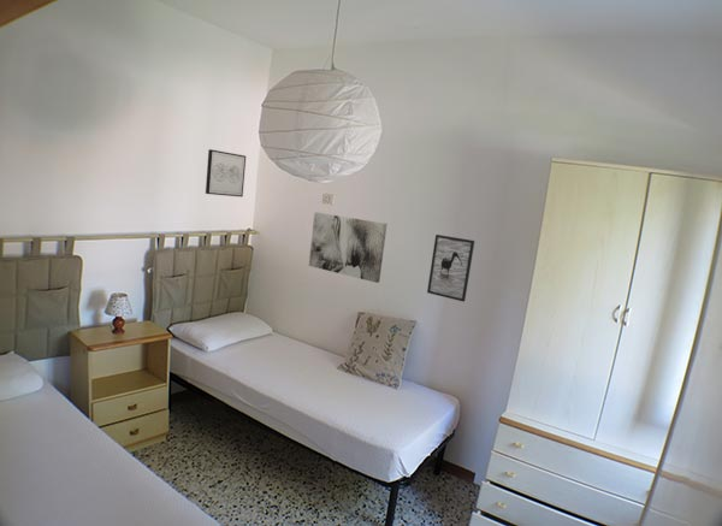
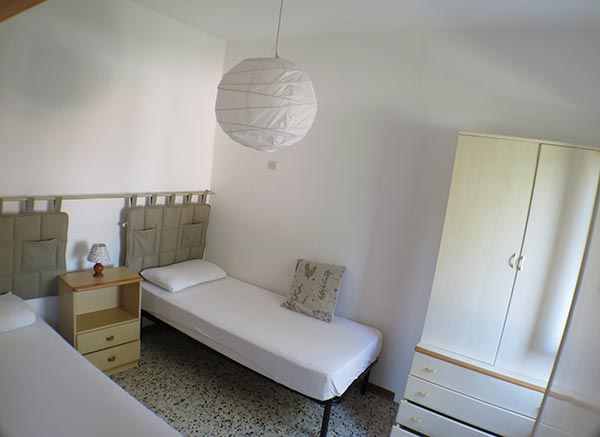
- wall art (226, 173)
- wall art (345, 246)
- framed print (450, 267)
